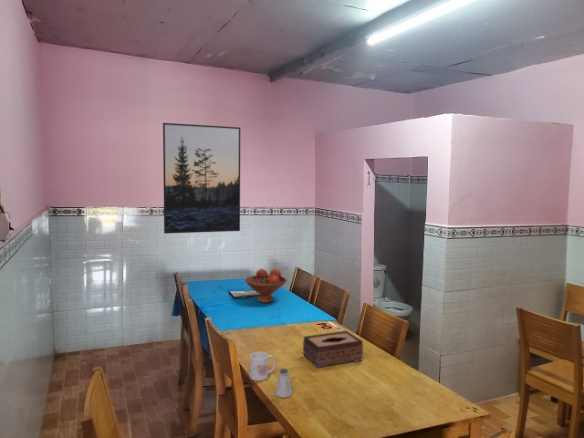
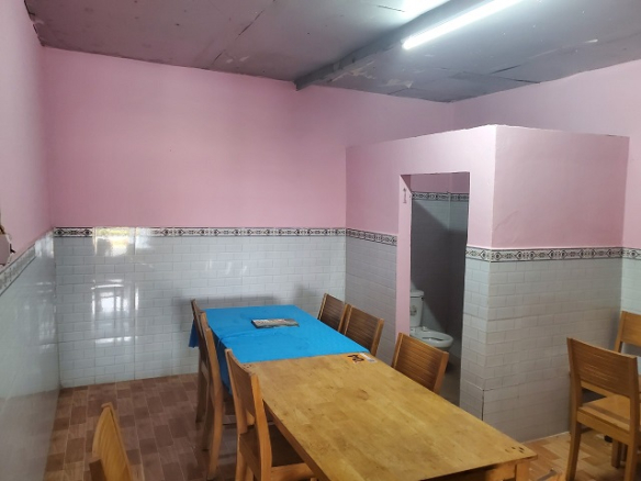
- mug (262, 365)
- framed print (203, 179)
- fruit bowl (265, 286)
- tissue box (332, 348)
- saltshaker (283, 381)
